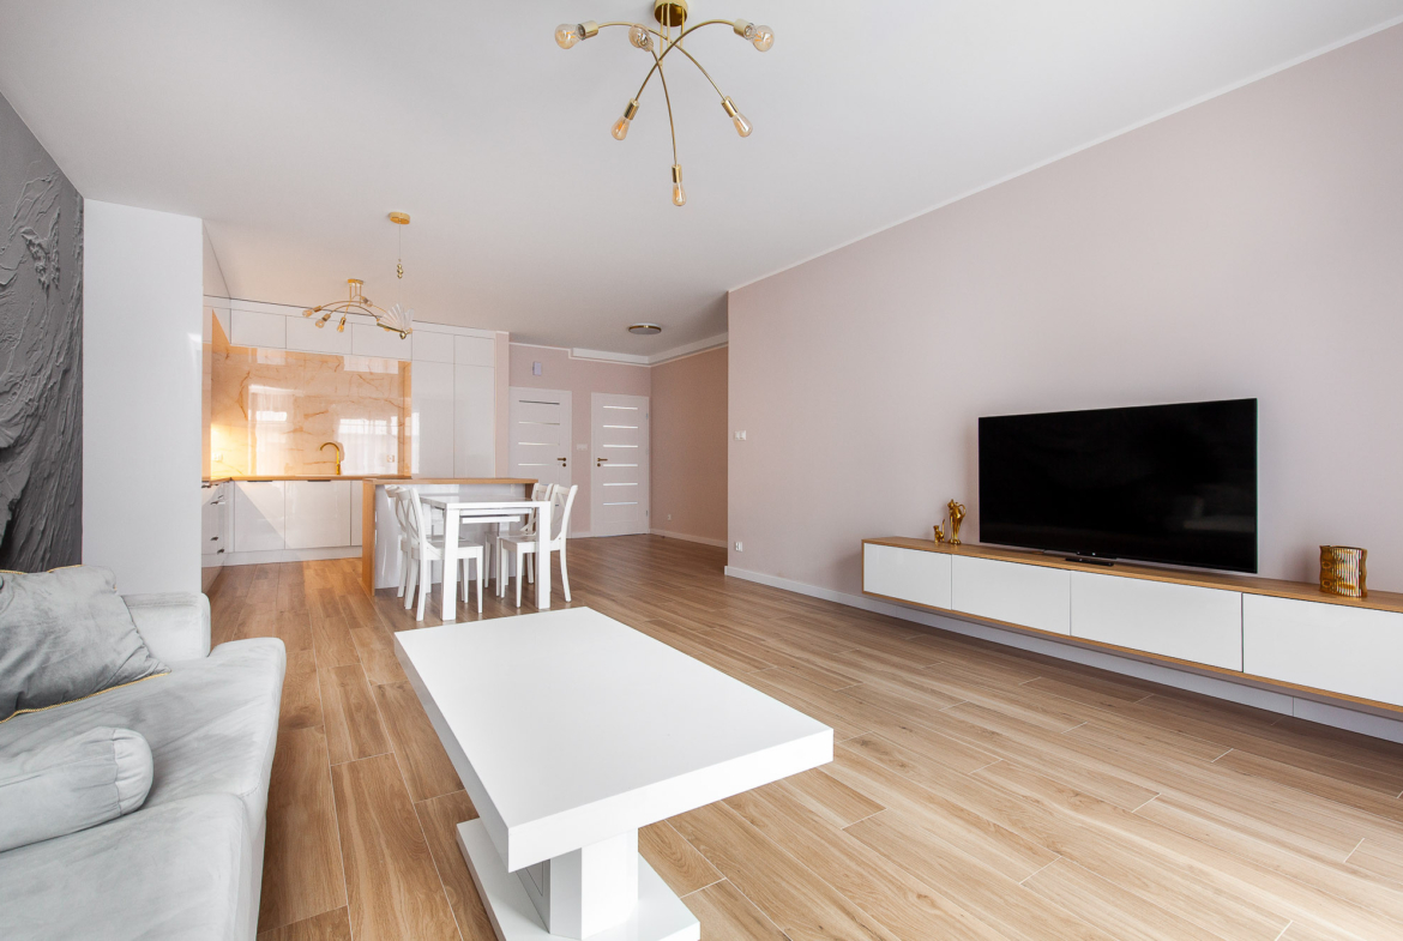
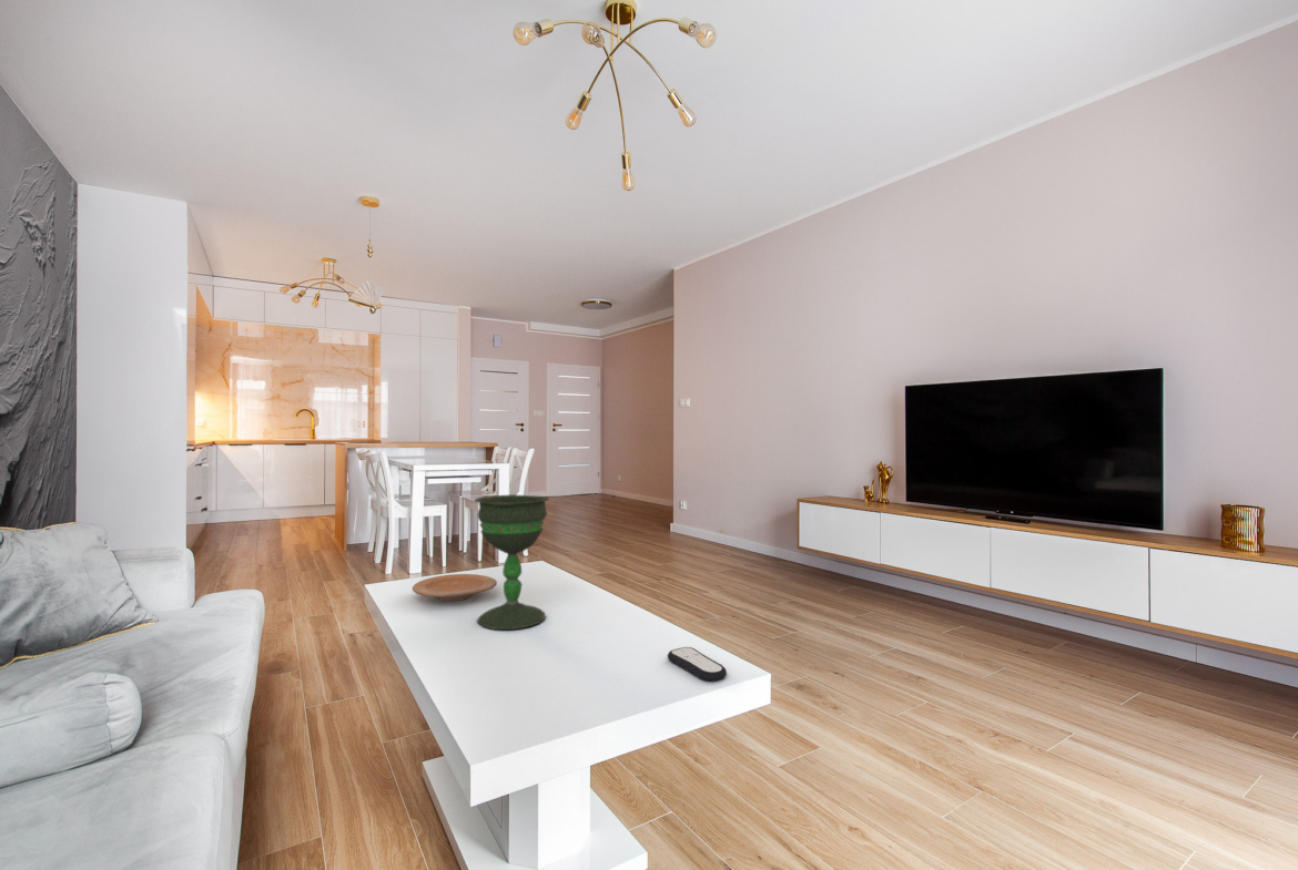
+ remote control (697, 663)
+ chalice (511, 559)
+ plate (455, 588)
